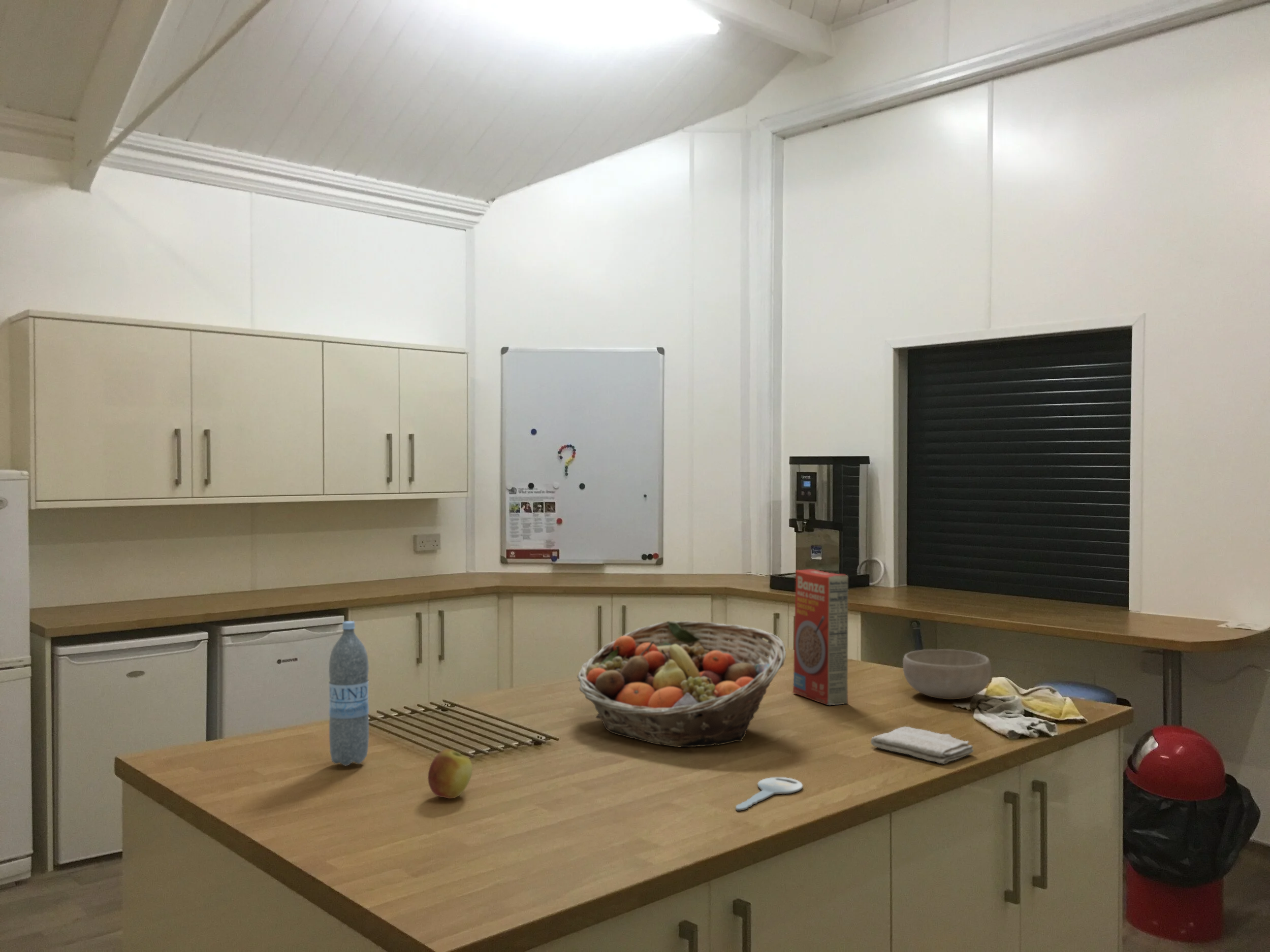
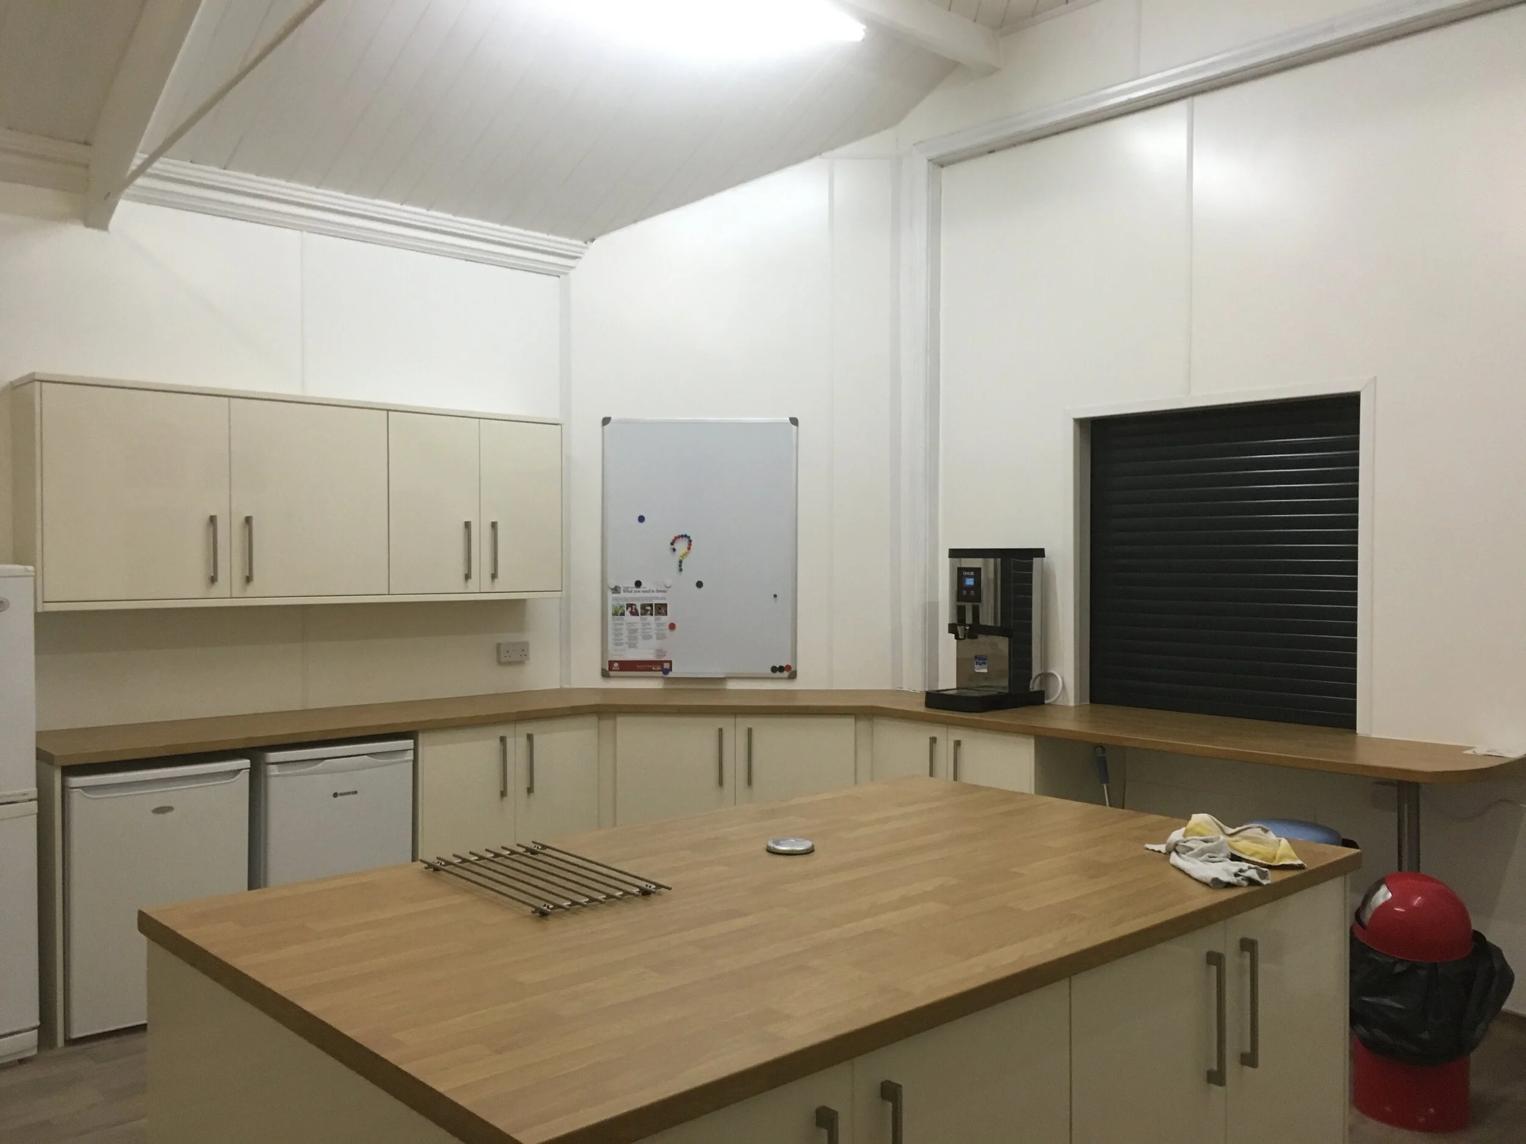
- washcloth (922, 743)
- key (765, 794)
- bowl (946, 676)
- macaroni box (820, 635)
- water bottle (348, 693)
- fruit basket (680, 680)
- apple (450, 773)
